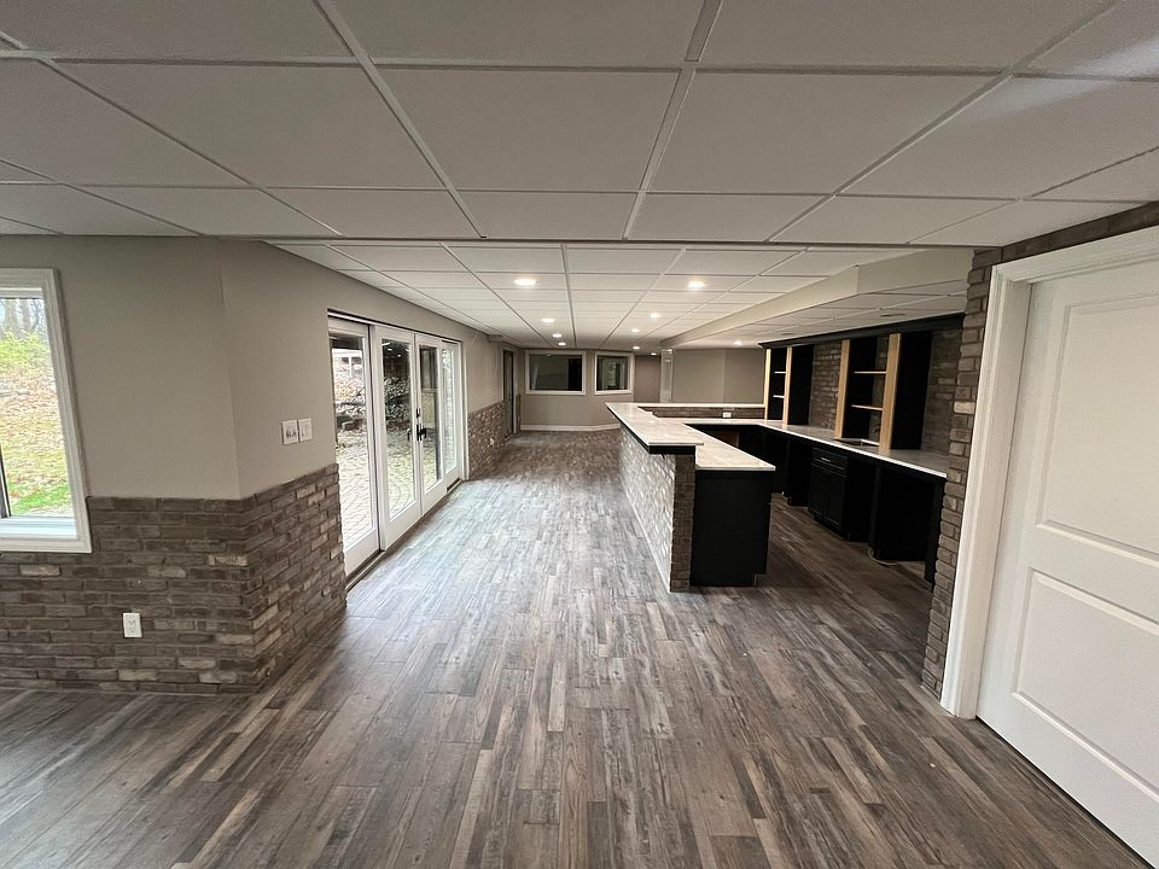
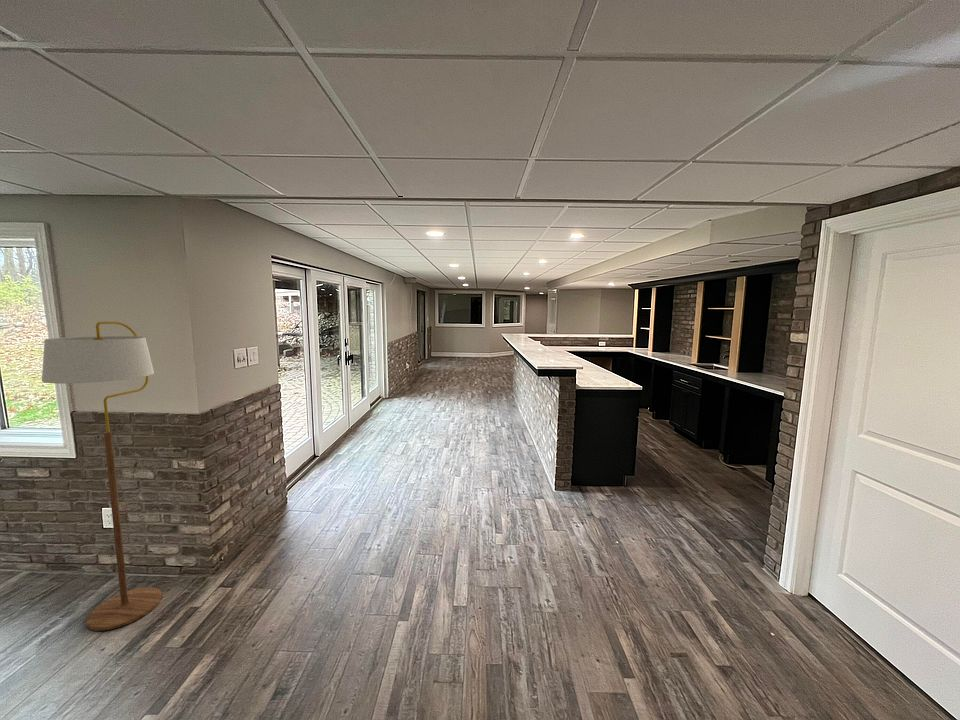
+ floor lamp (114, 468)
